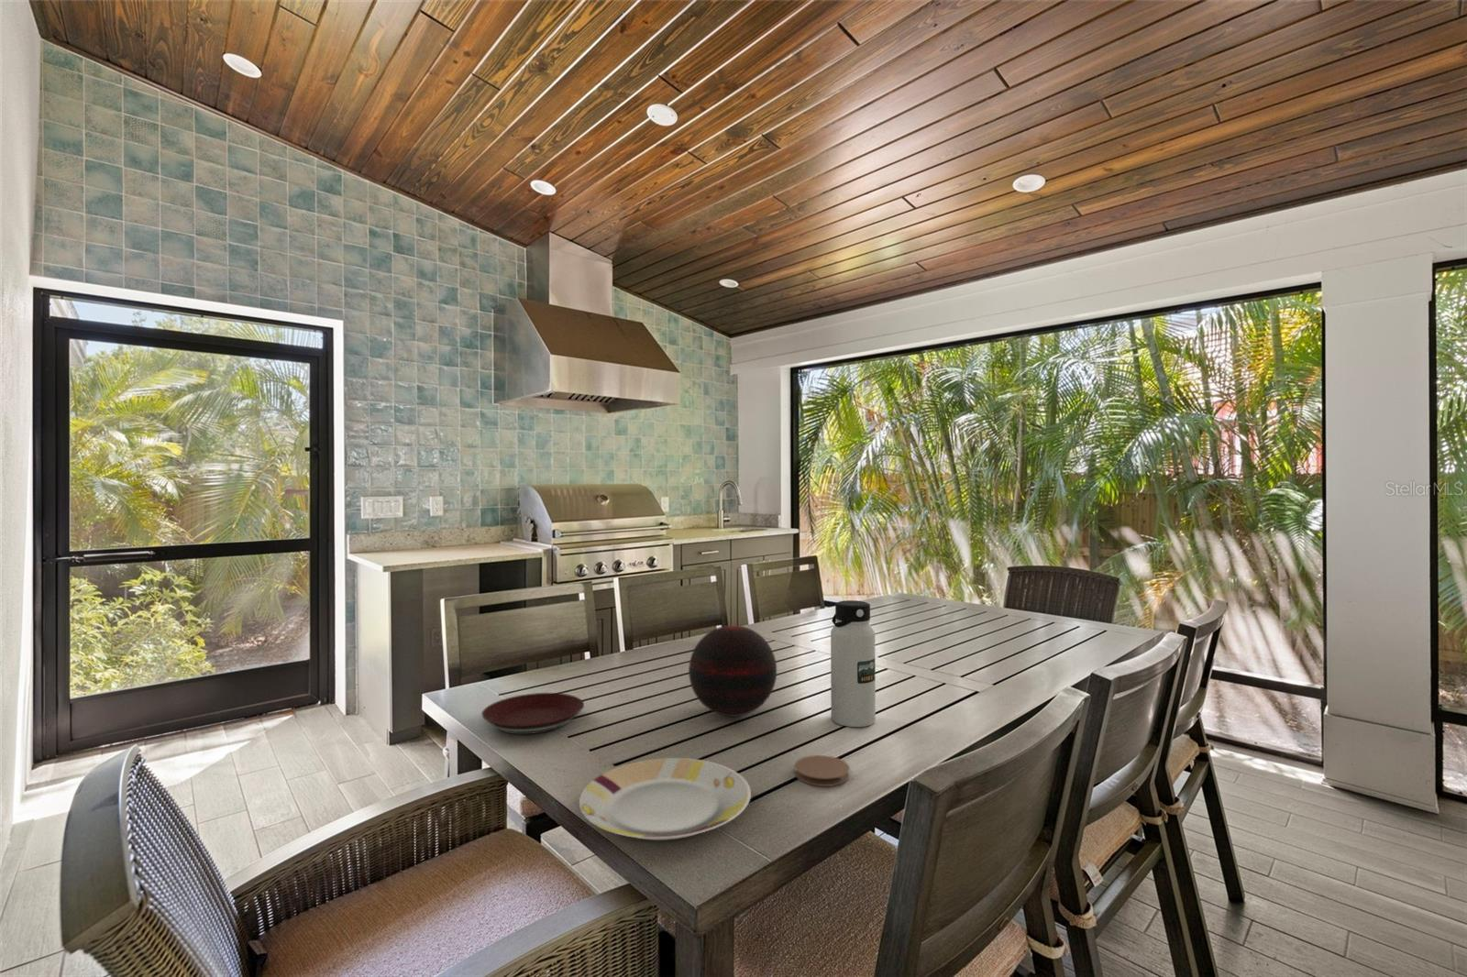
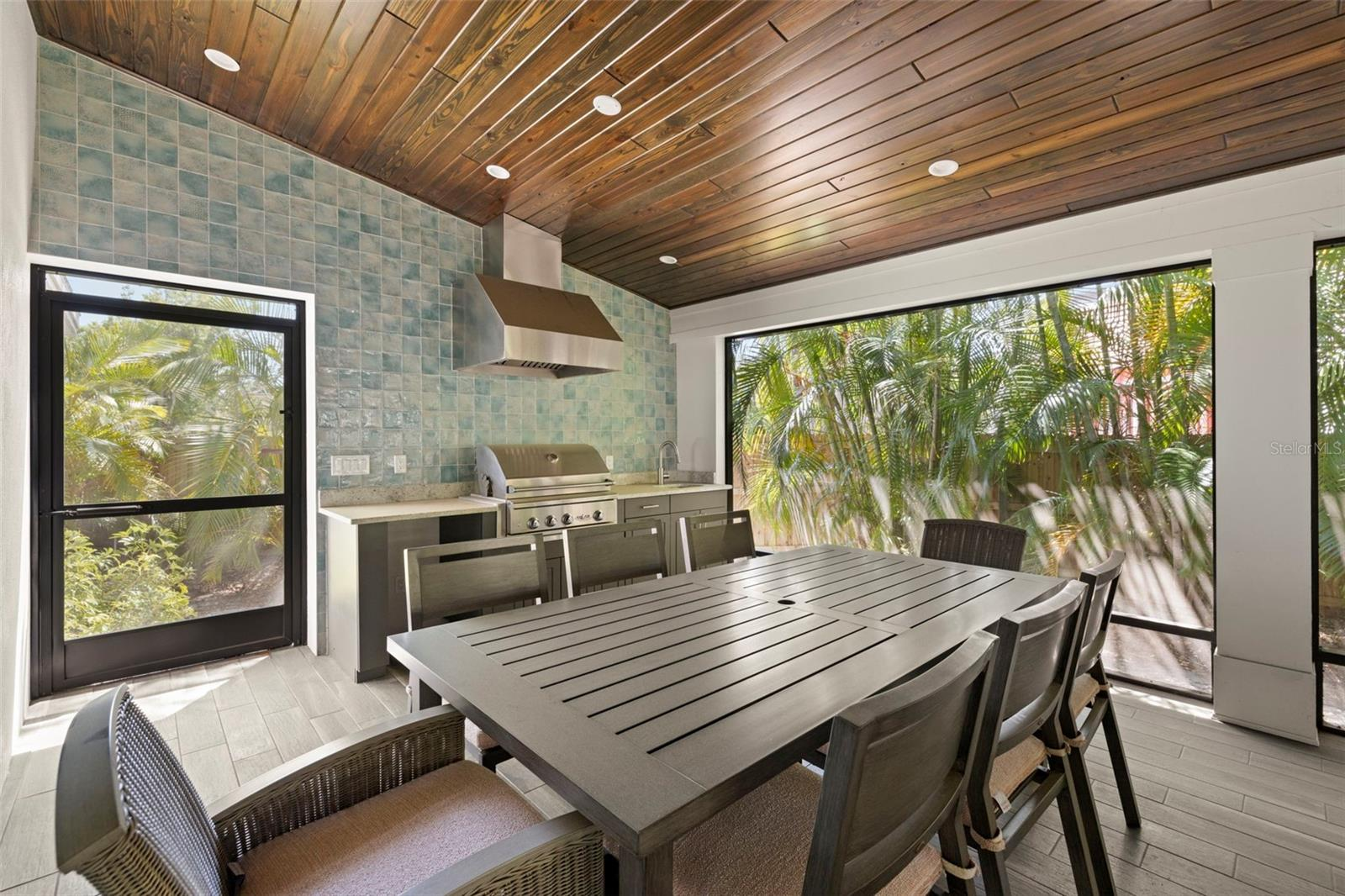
- coaster (821, 770)
- plate (665, 799)
- plate (533, 714)
- decorative orb (733, 670)
- water bottle (853, 661)
